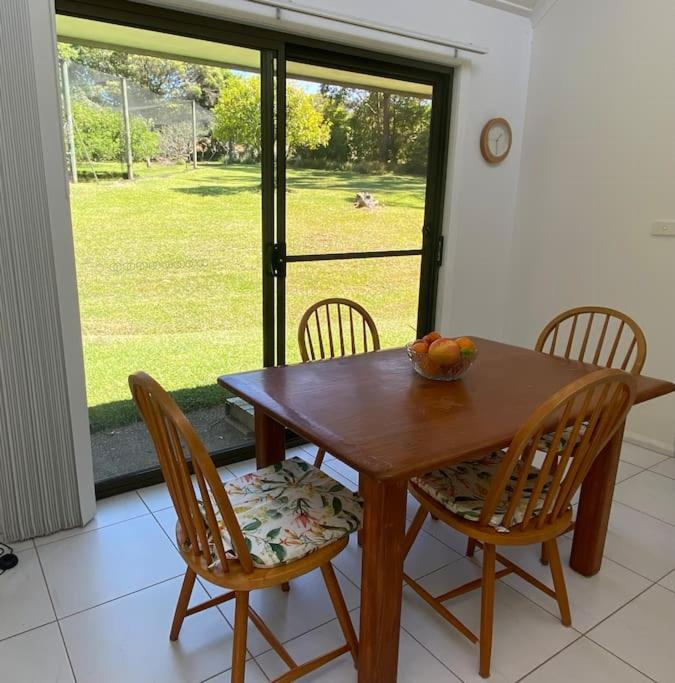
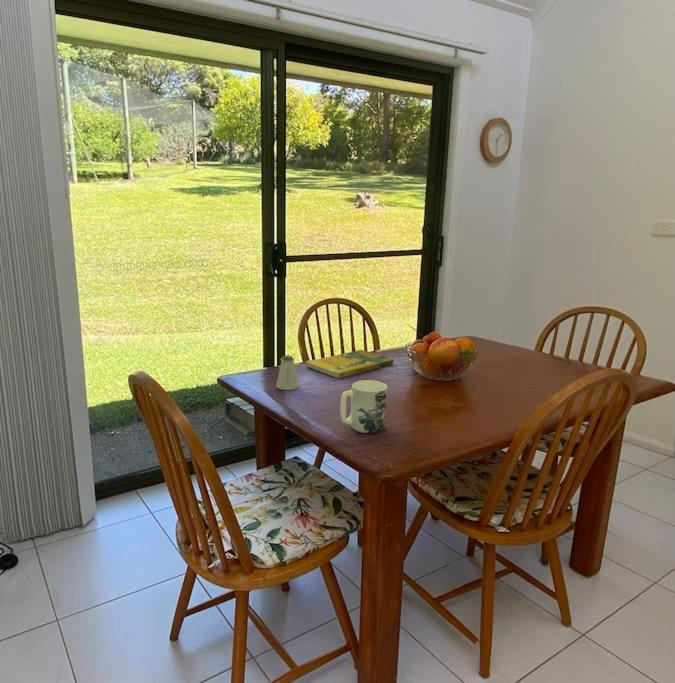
+ saltshaker (287, 371)
+ mug (365, 407)
+ booklet (350, 363)
